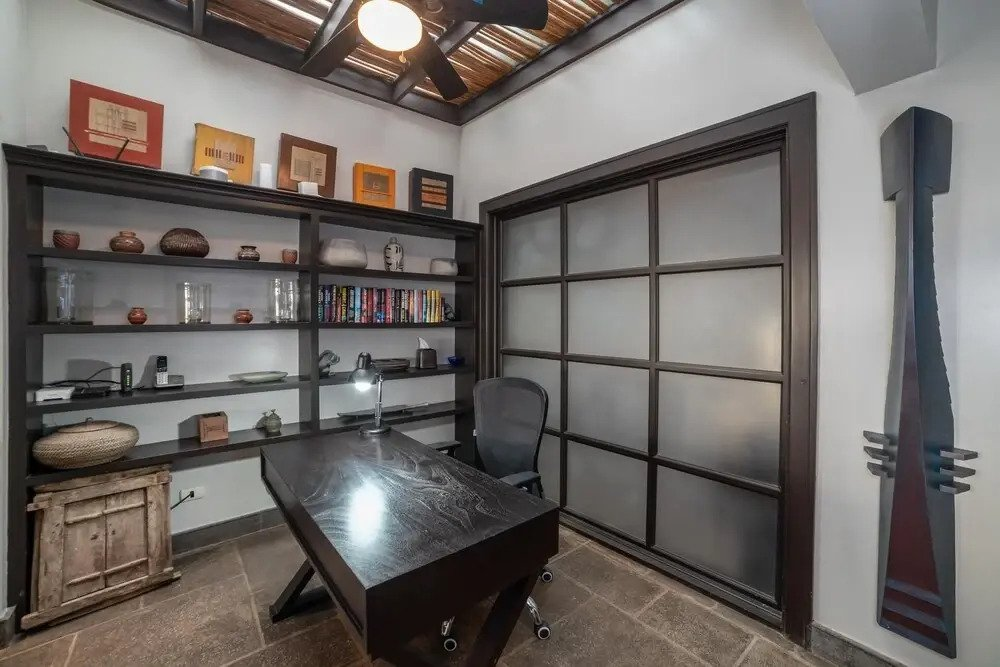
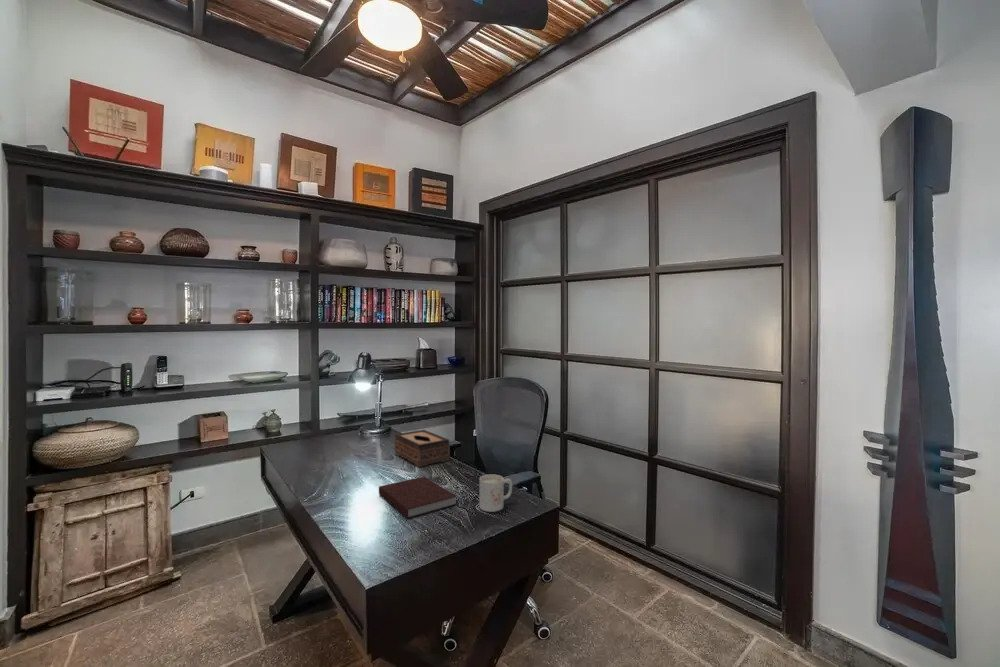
+ notebook (416, 495)
+ mug (496, 491)
+ tissue box (421, 447)
